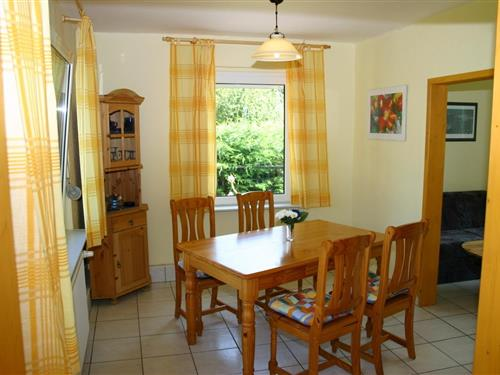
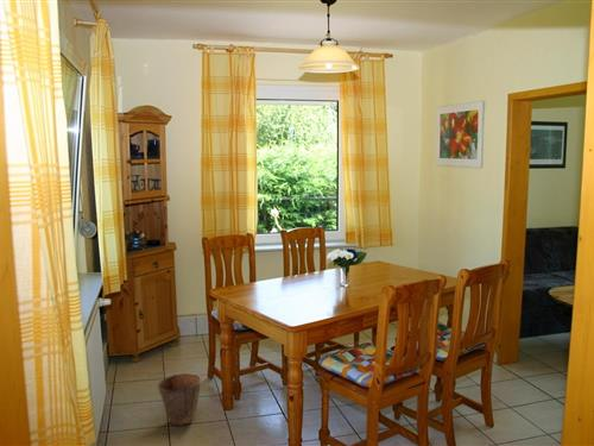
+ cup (179, 401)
